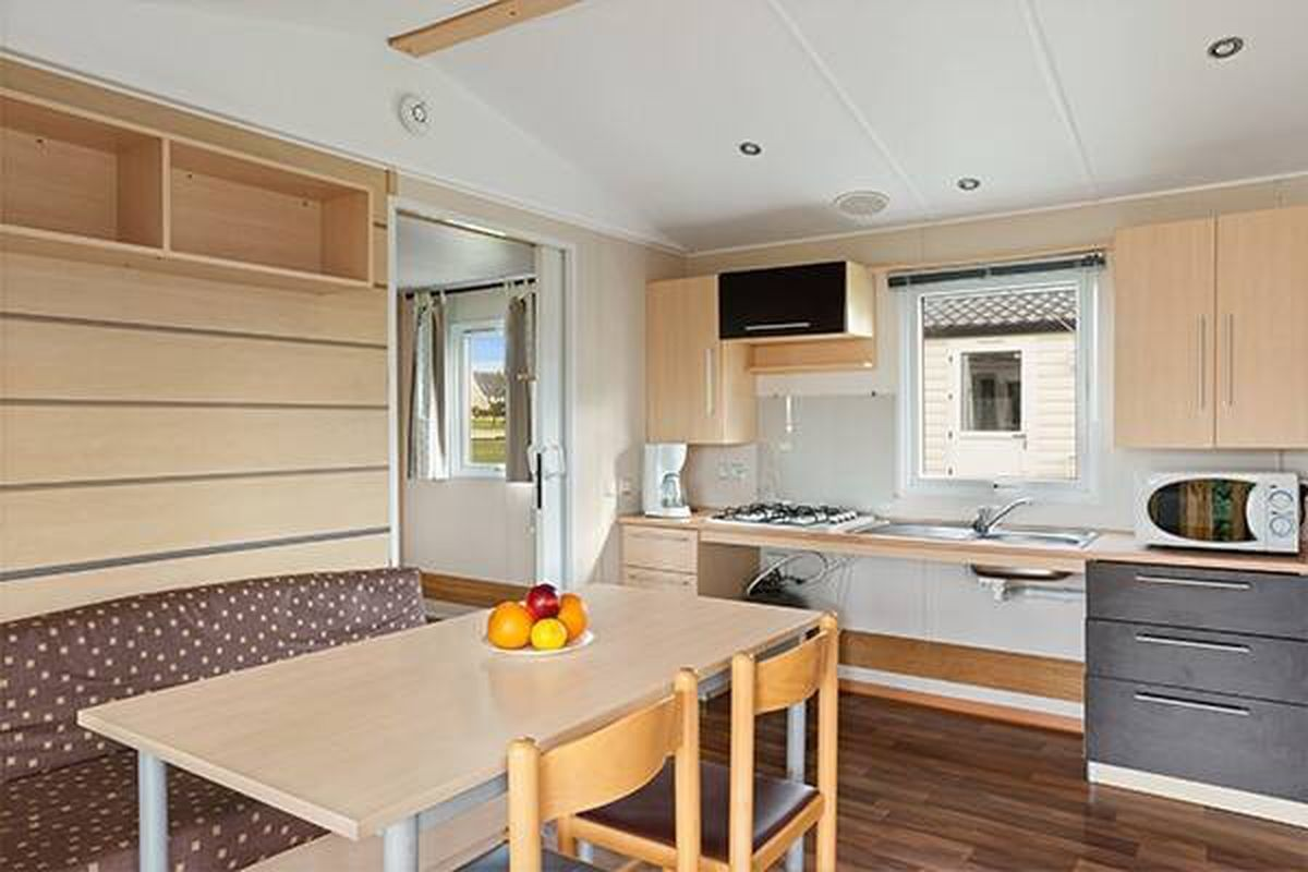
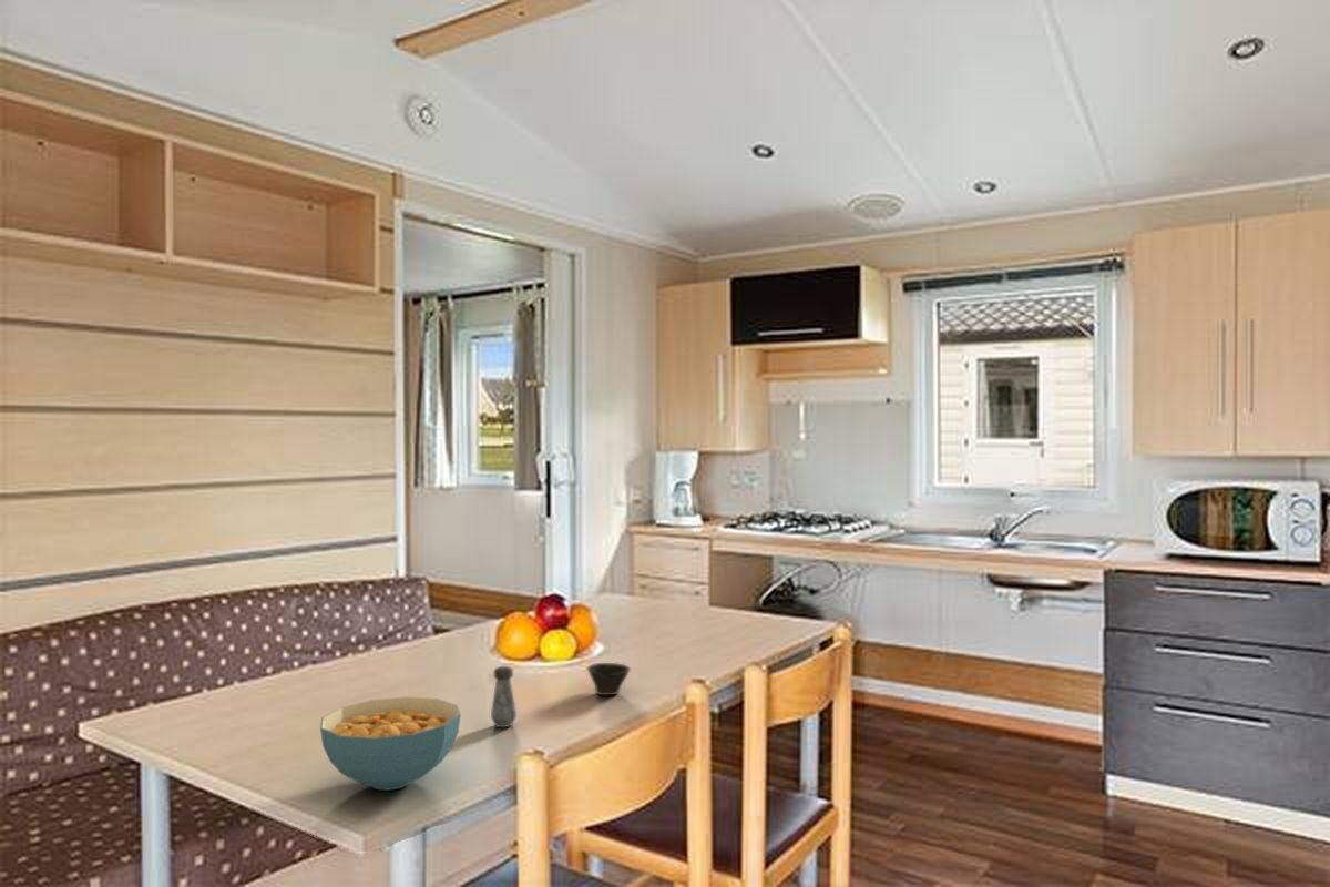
+ salt shaker (503, 695)
+ cup (607, 679)
+ cereal bowl (391, 748)
